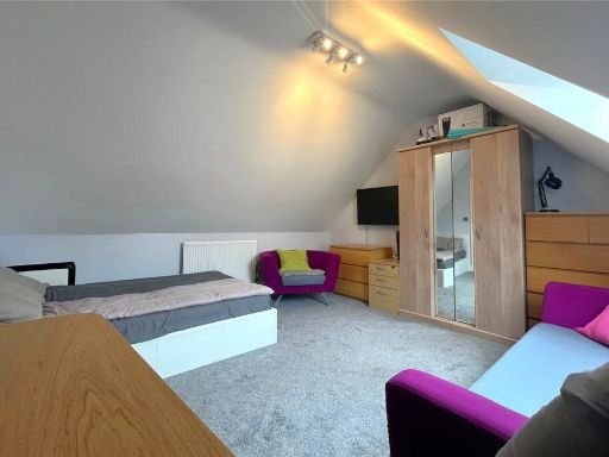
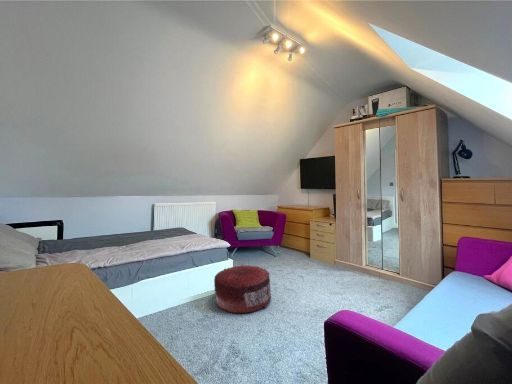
+ pouf (243, 285)
